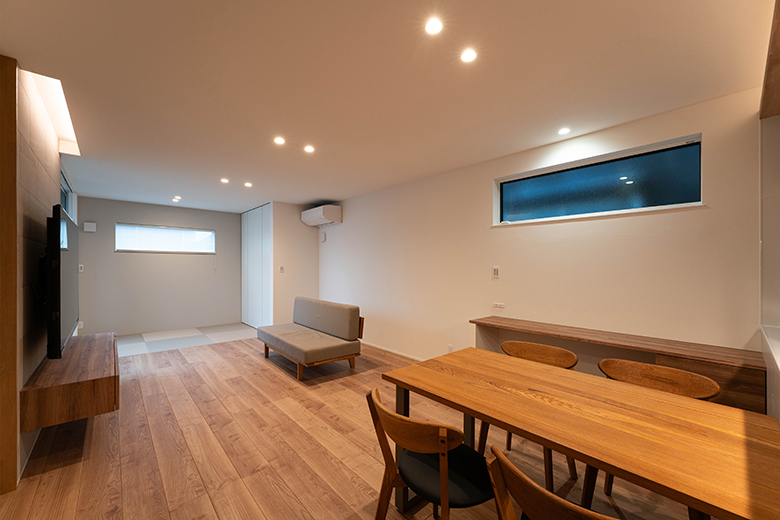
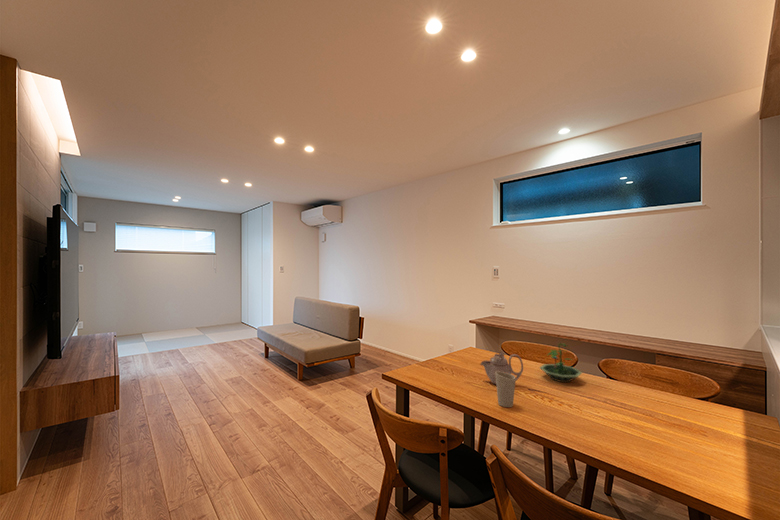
+ terrarium (560, 349)
+ cup (505, 388)
+ teapot (501, 367)
